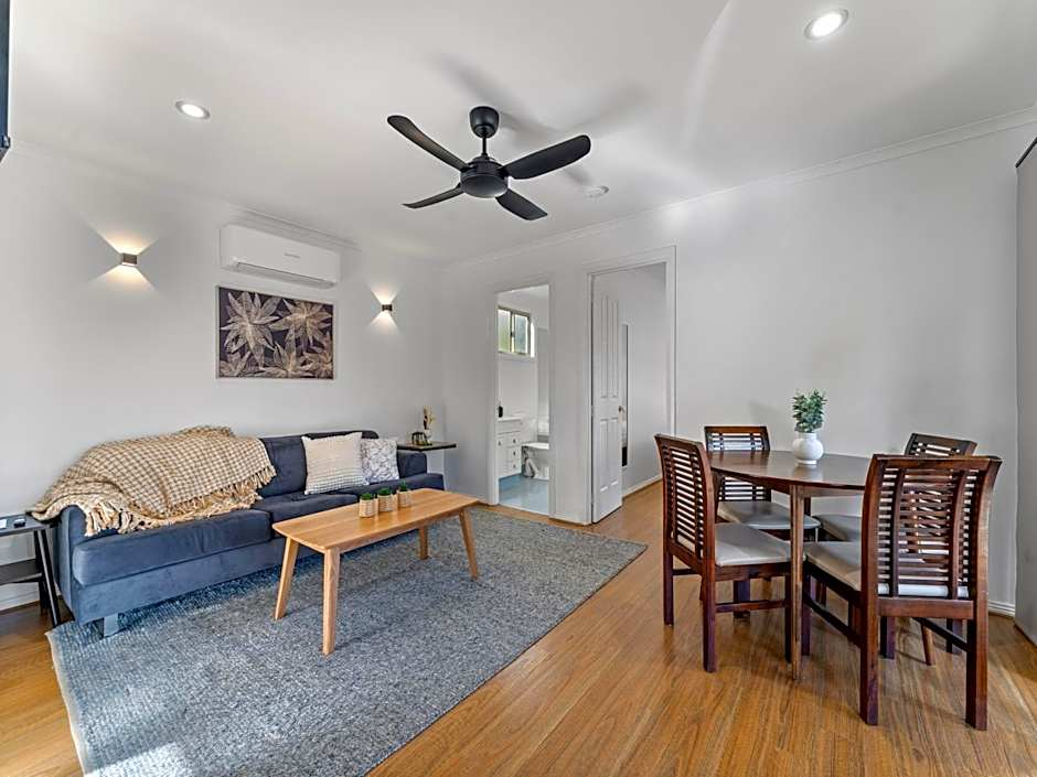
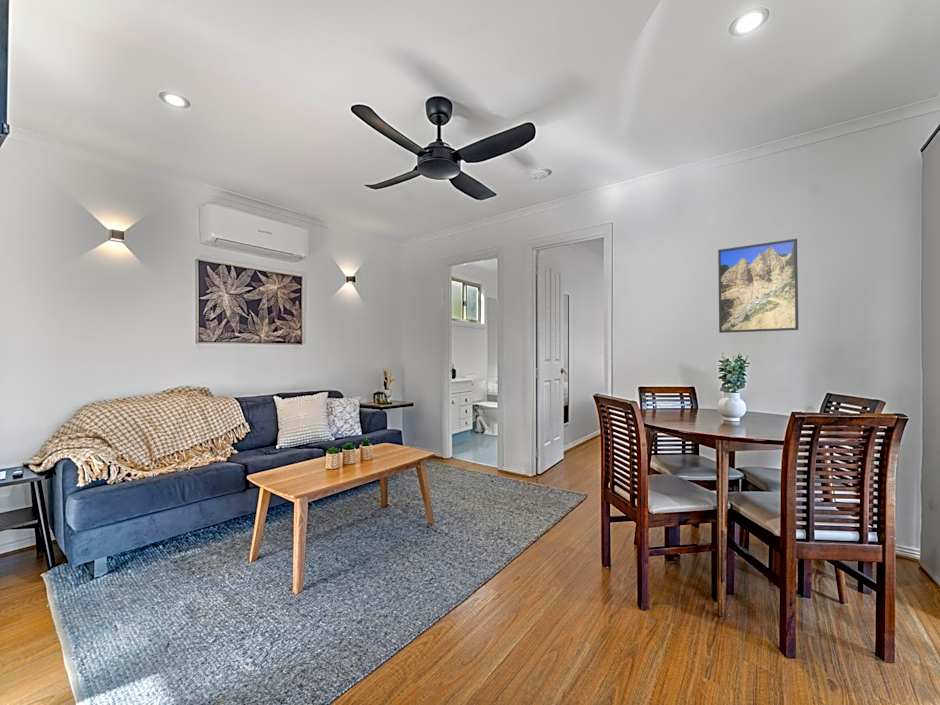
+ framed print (756, 288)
